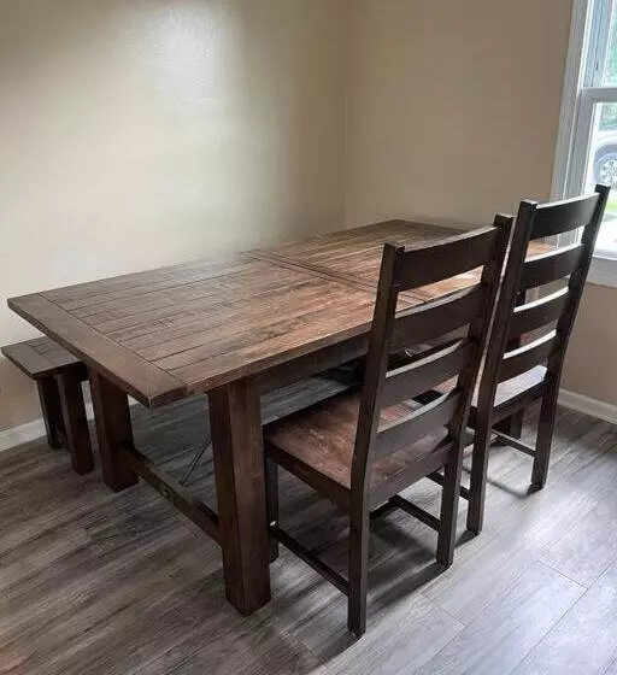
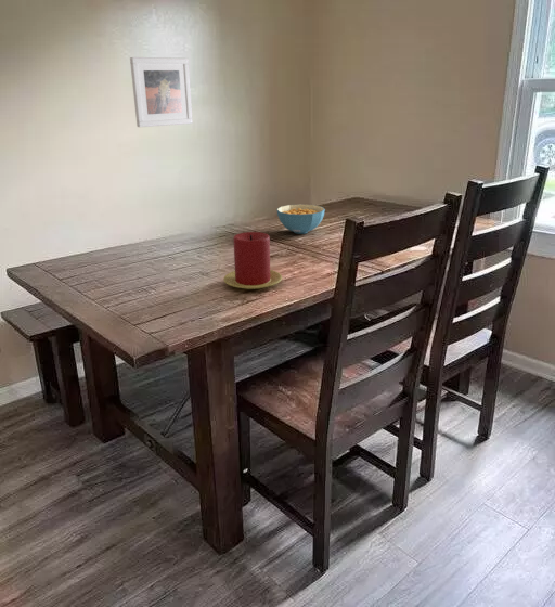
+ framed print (163, 92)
+ candle (251, 259)
+ cereal bowl (300, 220)
